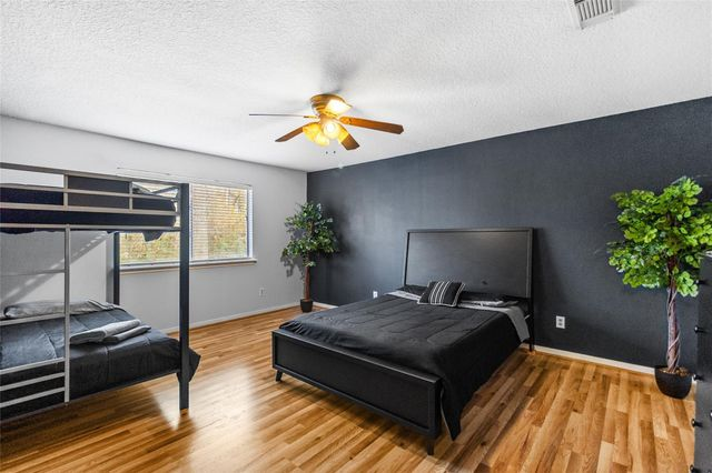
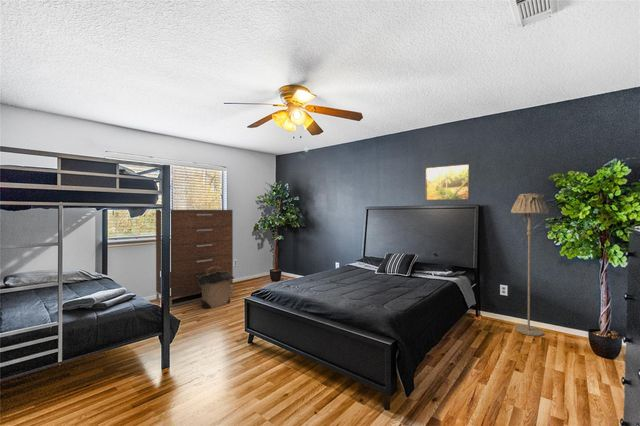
+ dresser (196, 252)
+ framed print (446, 183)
+ floor lamp (528, 262)
+ laundry hamper (216, 284)
